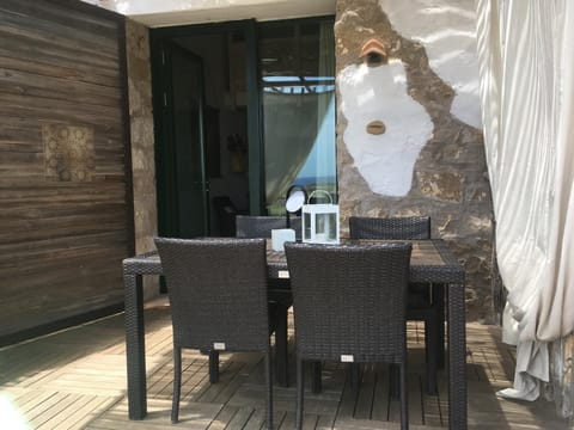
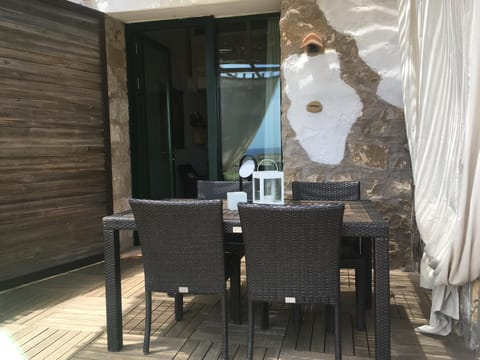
- wall art (69, 154)
